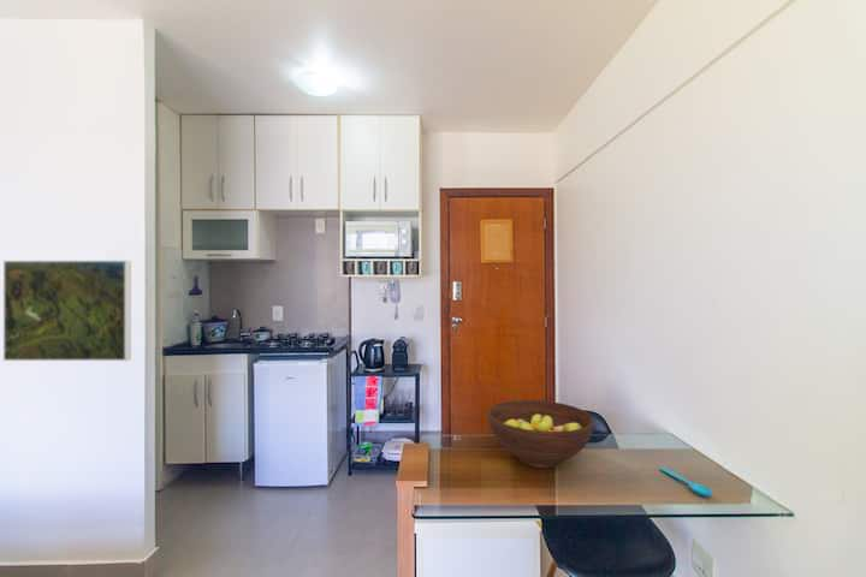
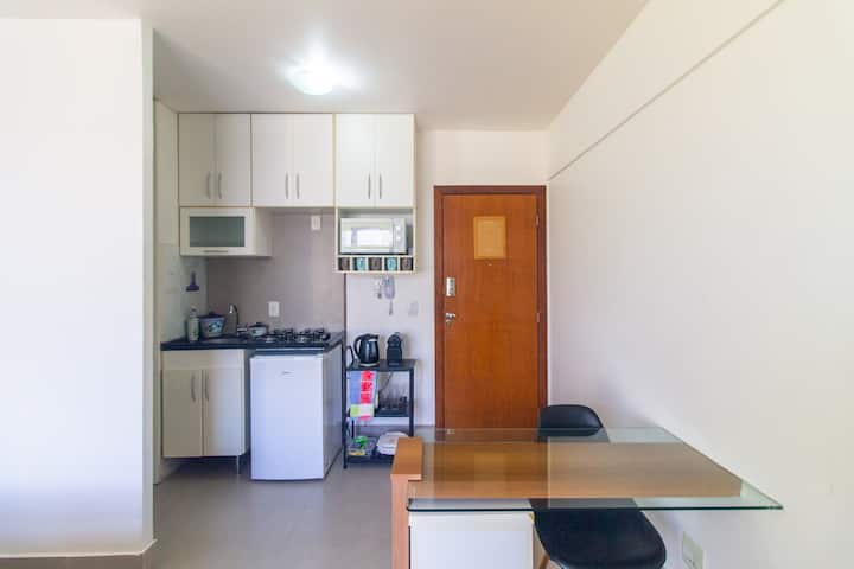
- spoon (683, 480)
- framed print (67, 310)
- fruit bowl (539, 436)
